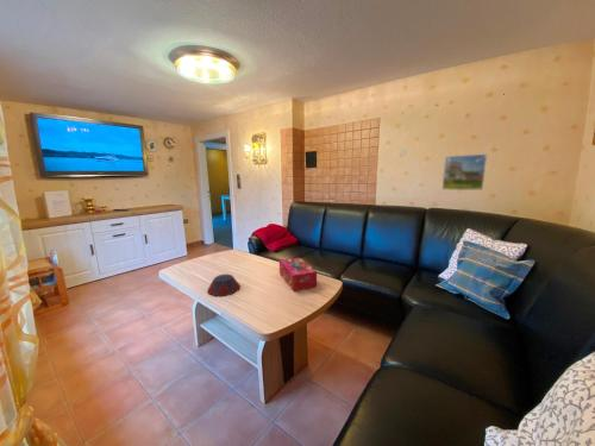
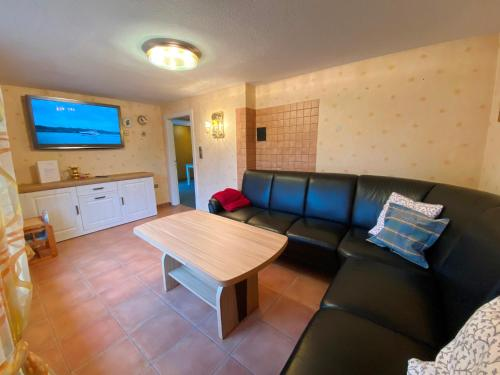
- bowl (224, 282)
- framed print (463, 172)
- tissue box (296, 272)
